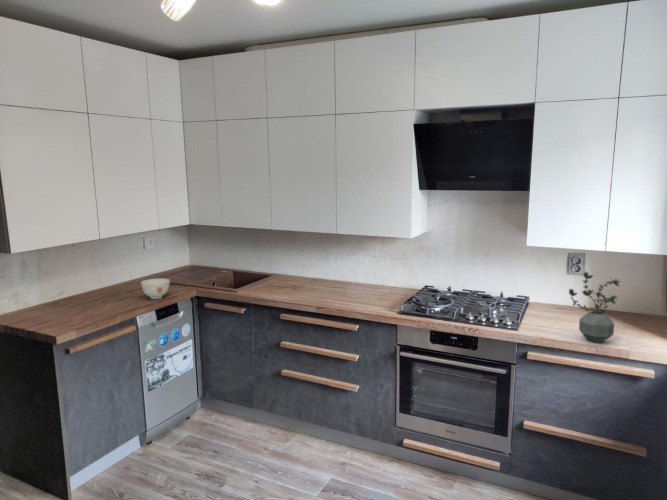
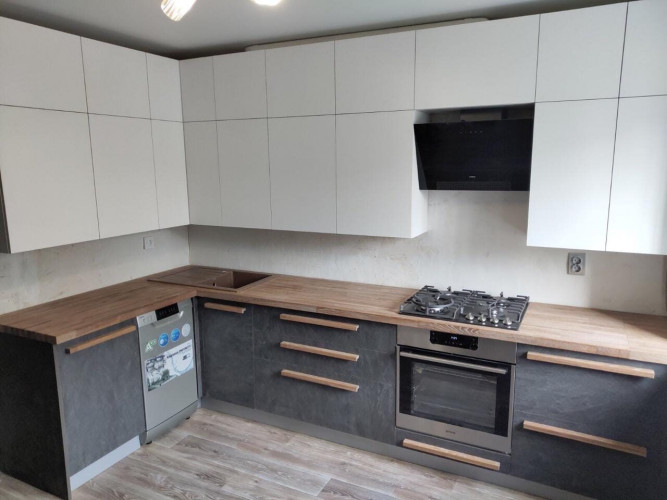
- potted plant (592, 308)
- bowl (155, 289)
